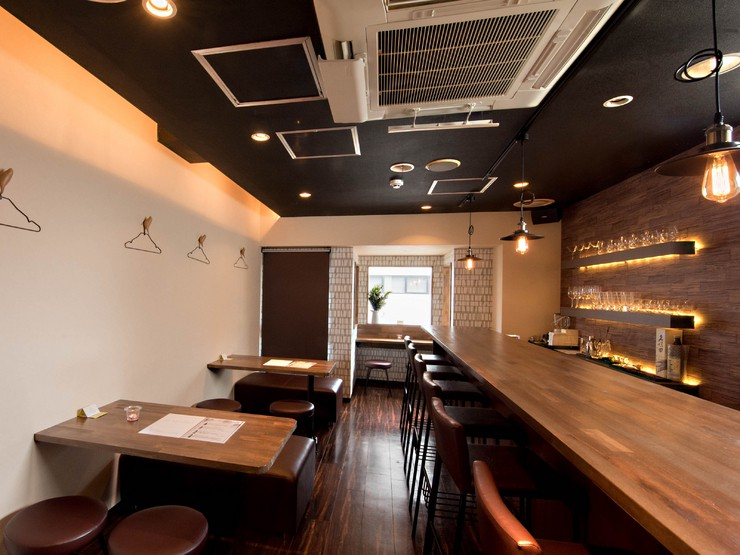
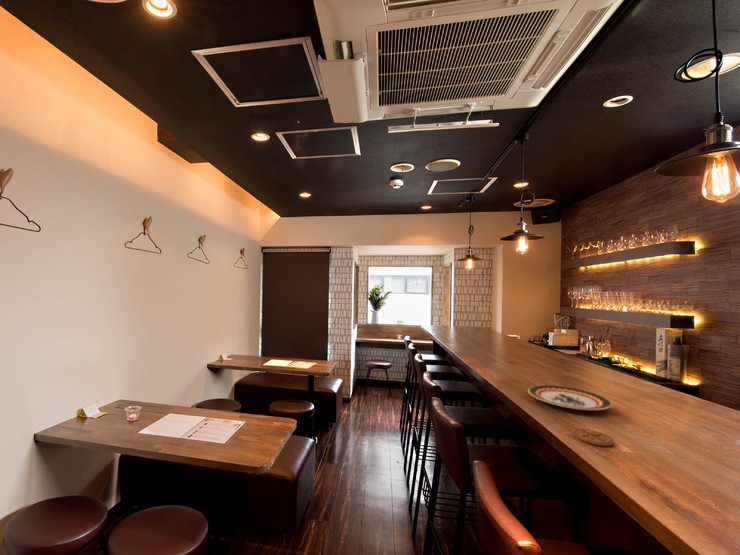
+ coaster (593, 436)
+ plate (567, 398)
